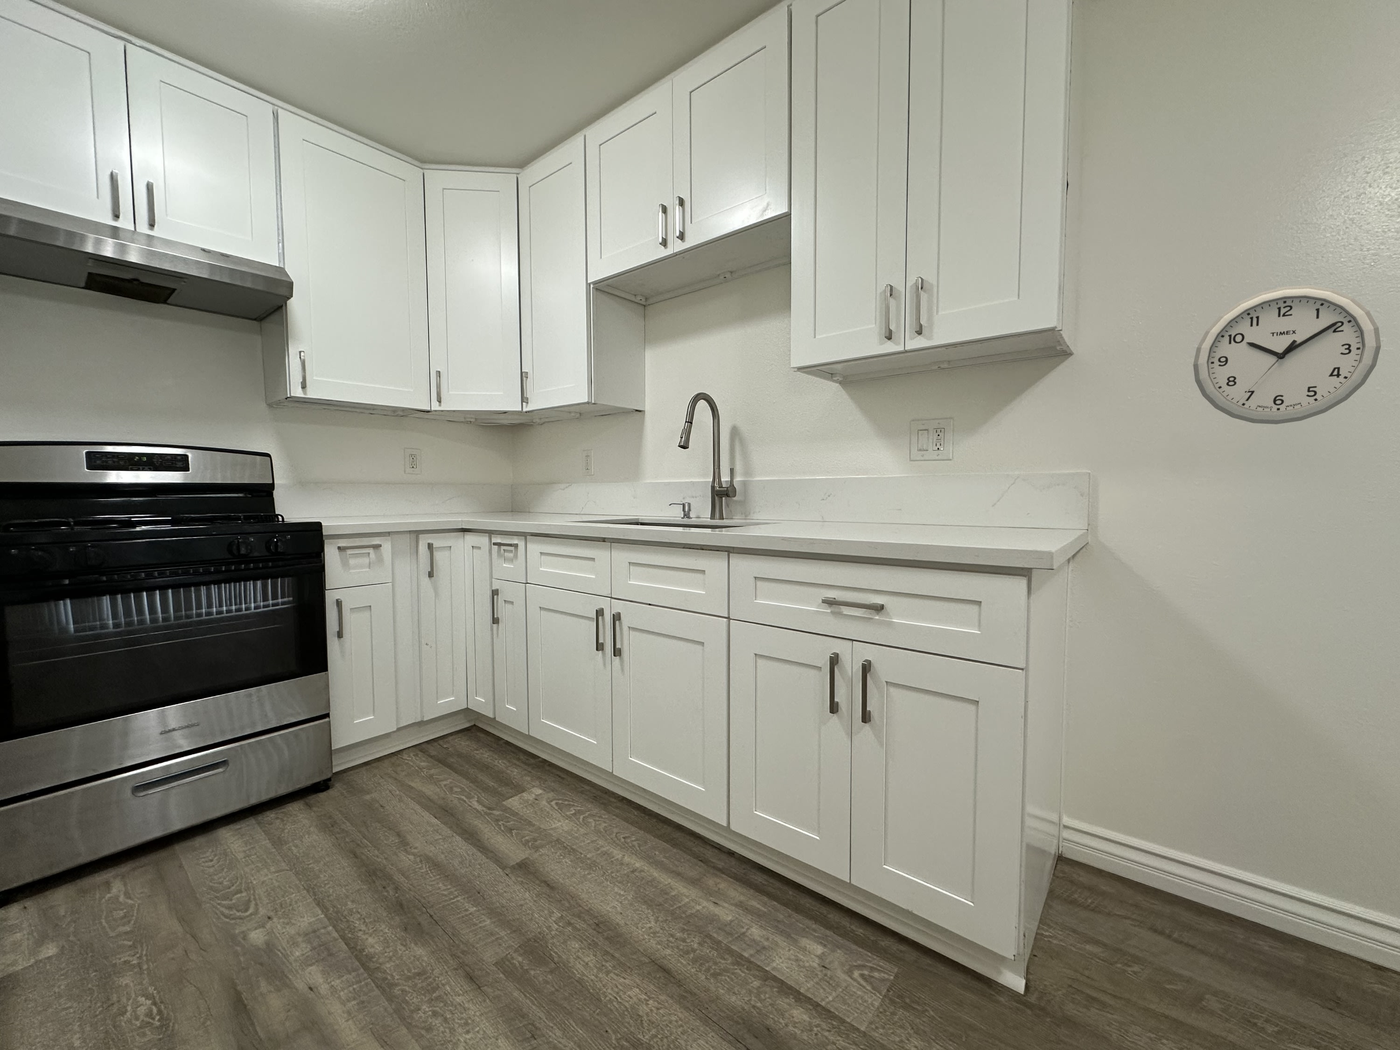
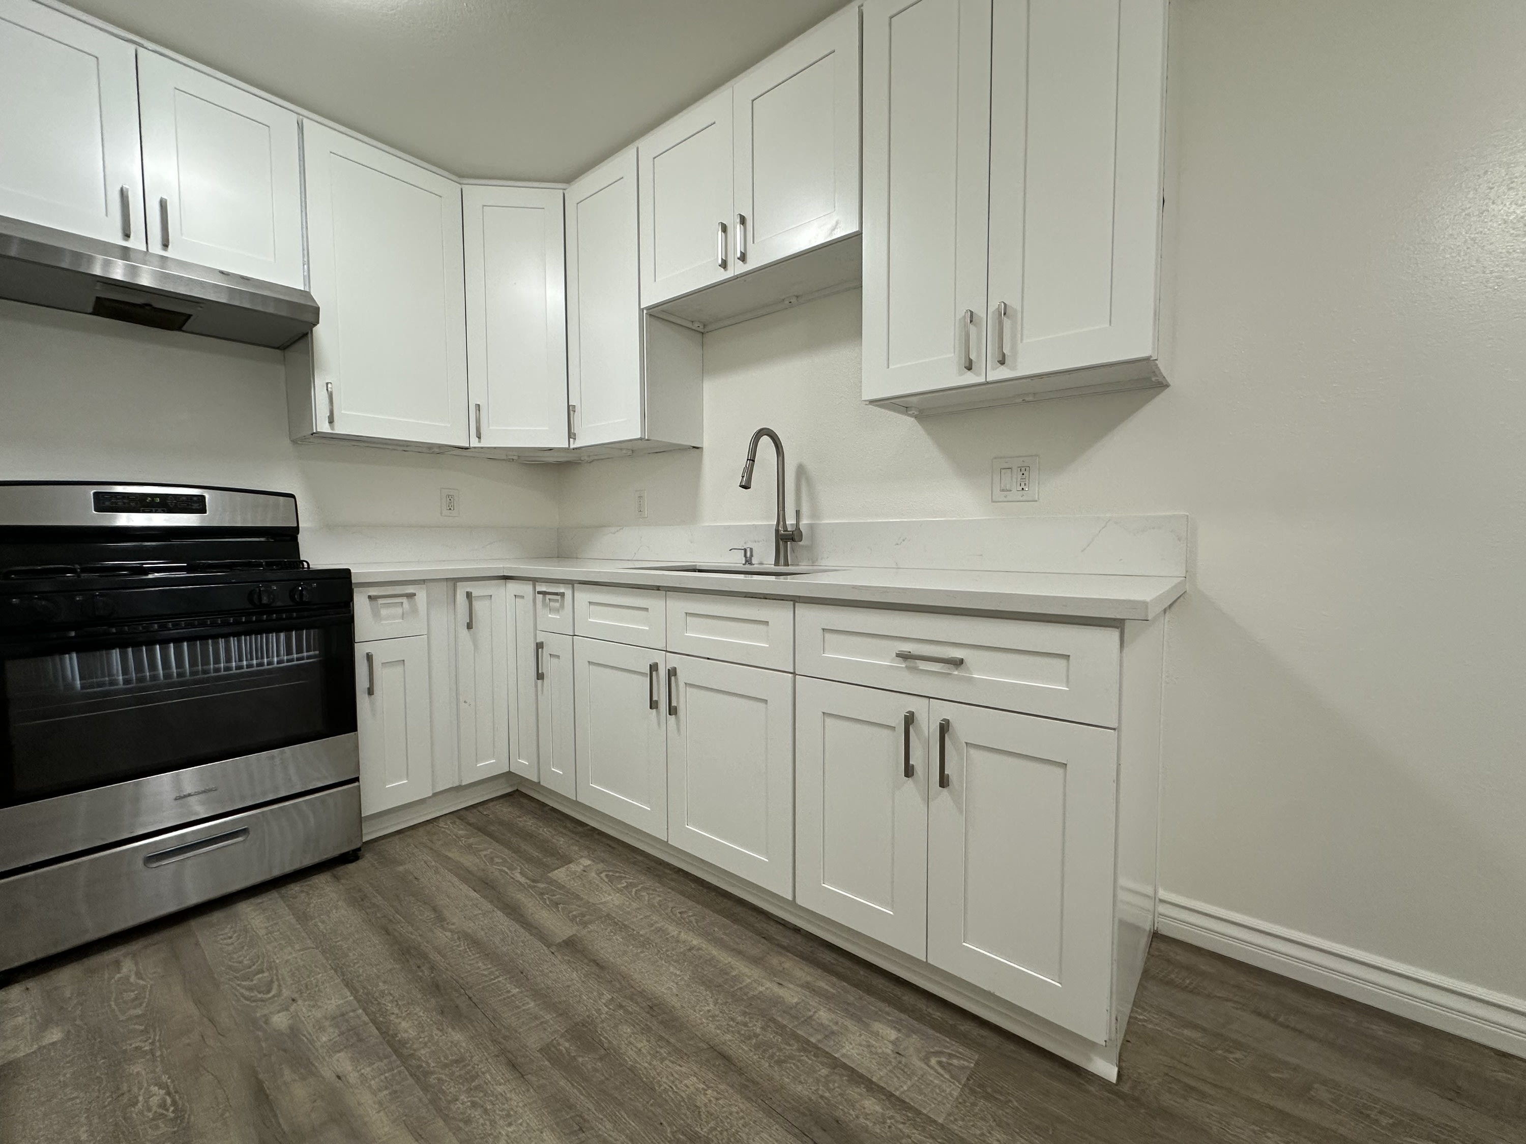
- wall clock (1281, 355)
